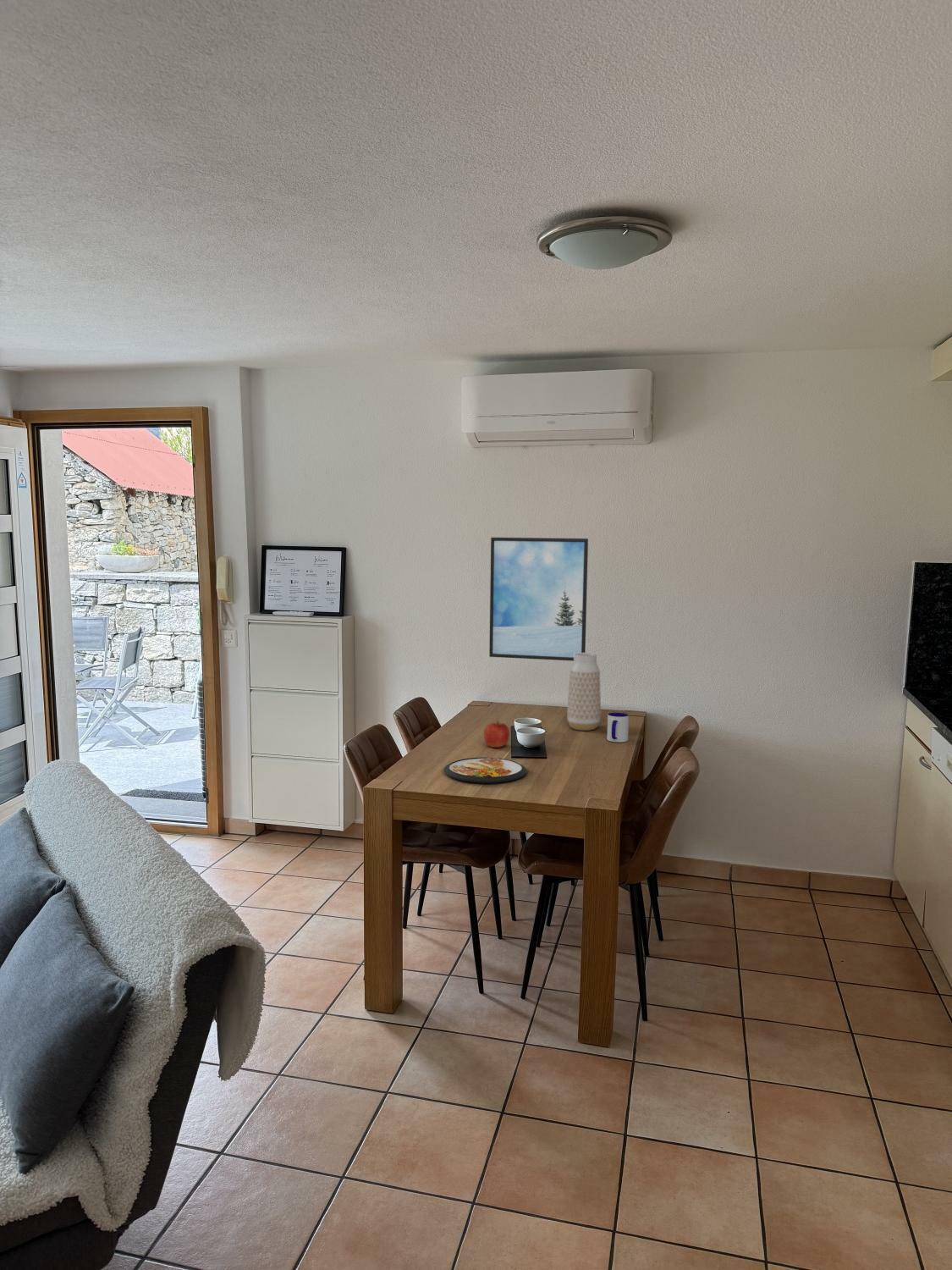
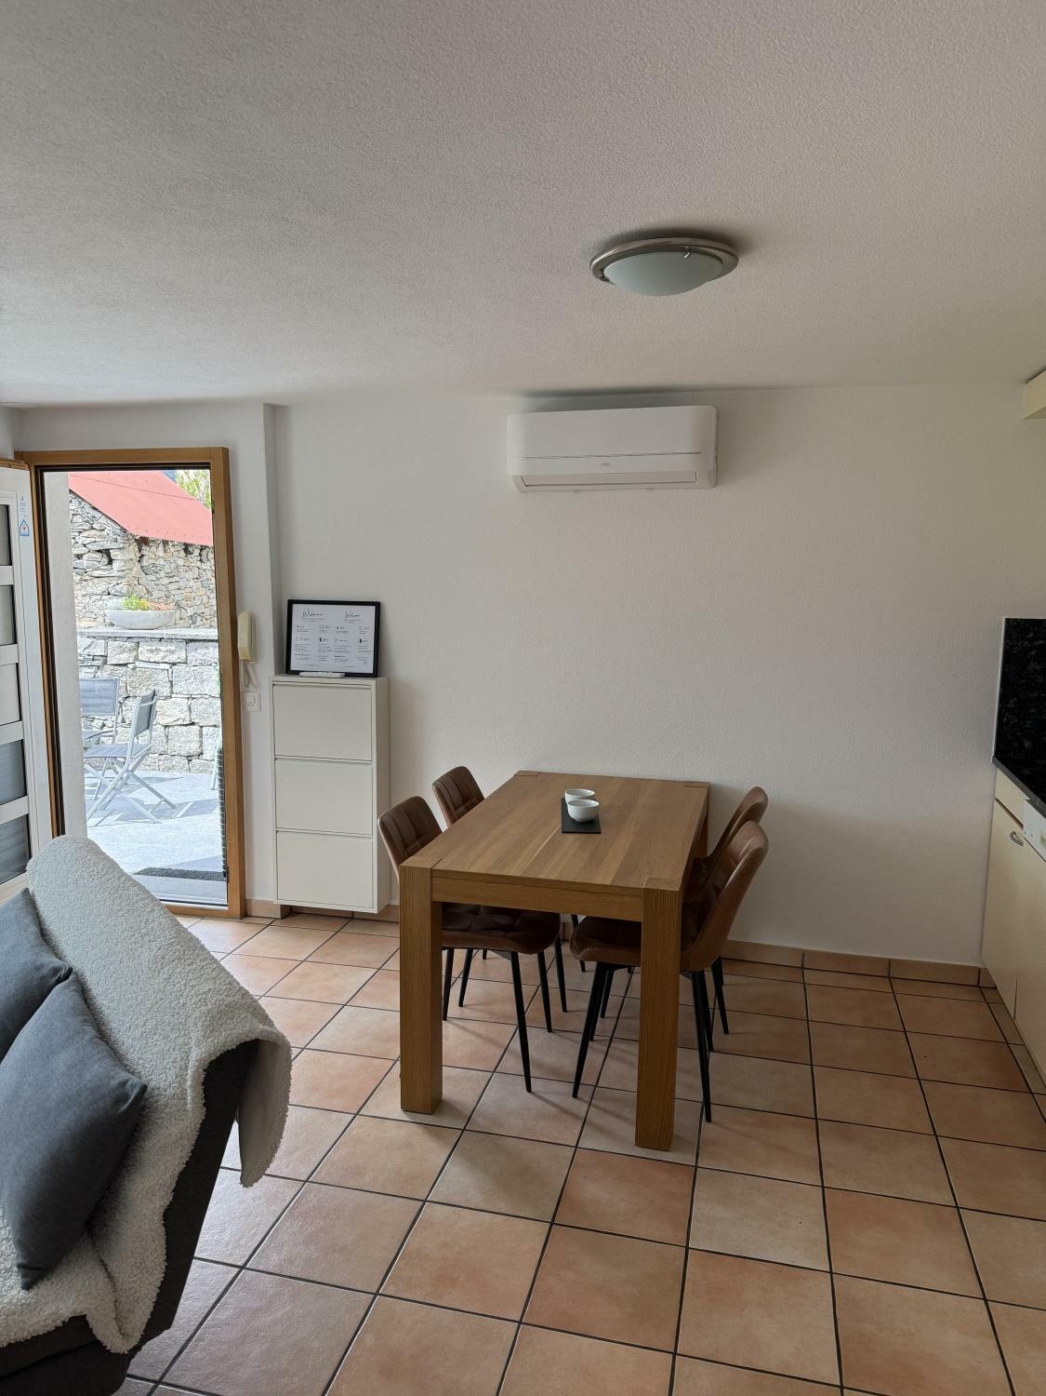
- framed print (537, 599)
- mug (616, 728)
- dish (485, 767)
- apple (496, 733)
- vase (584, 691)
